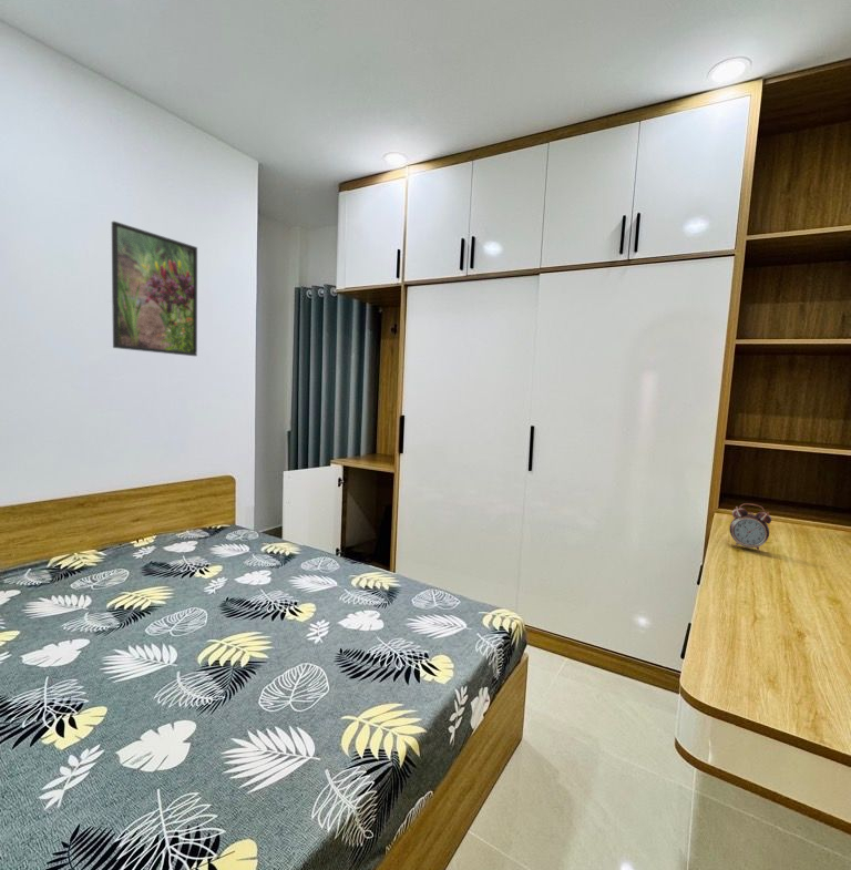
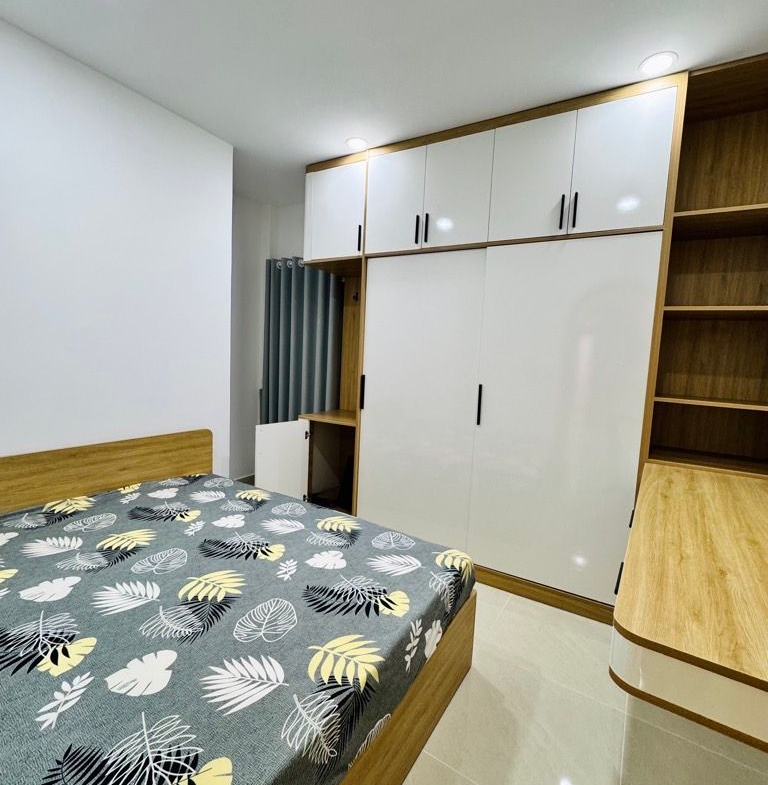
- alarm clock (749, 525)
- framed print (157, 294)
